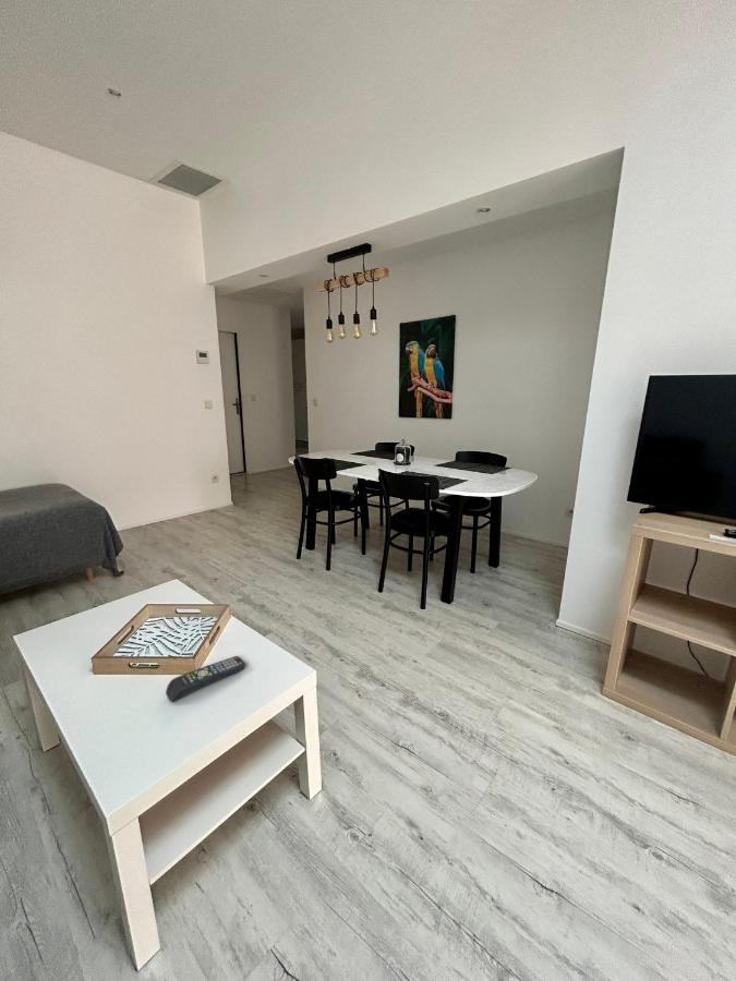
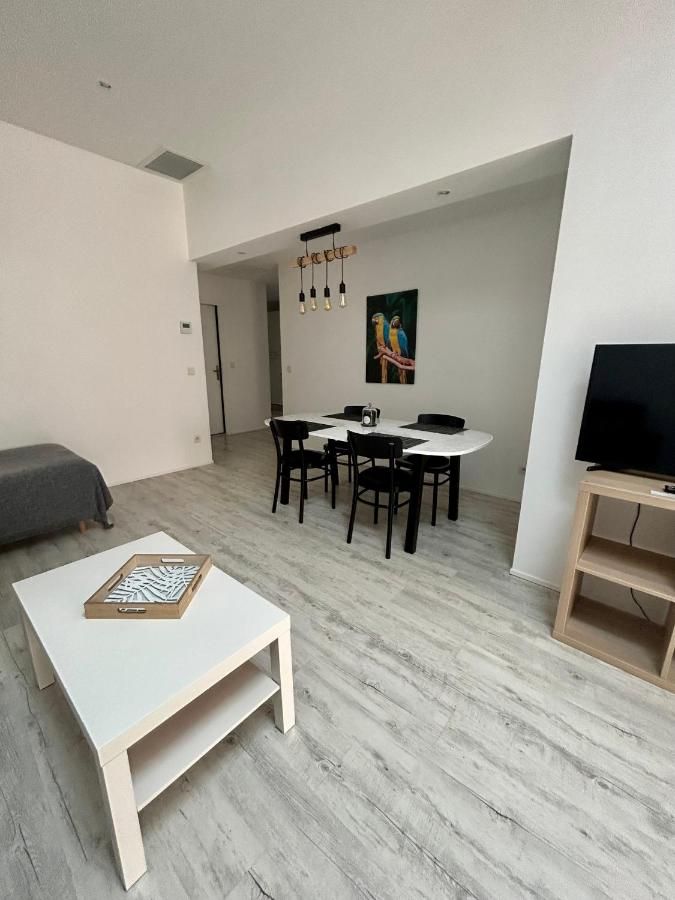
- remote control (206, 676)
